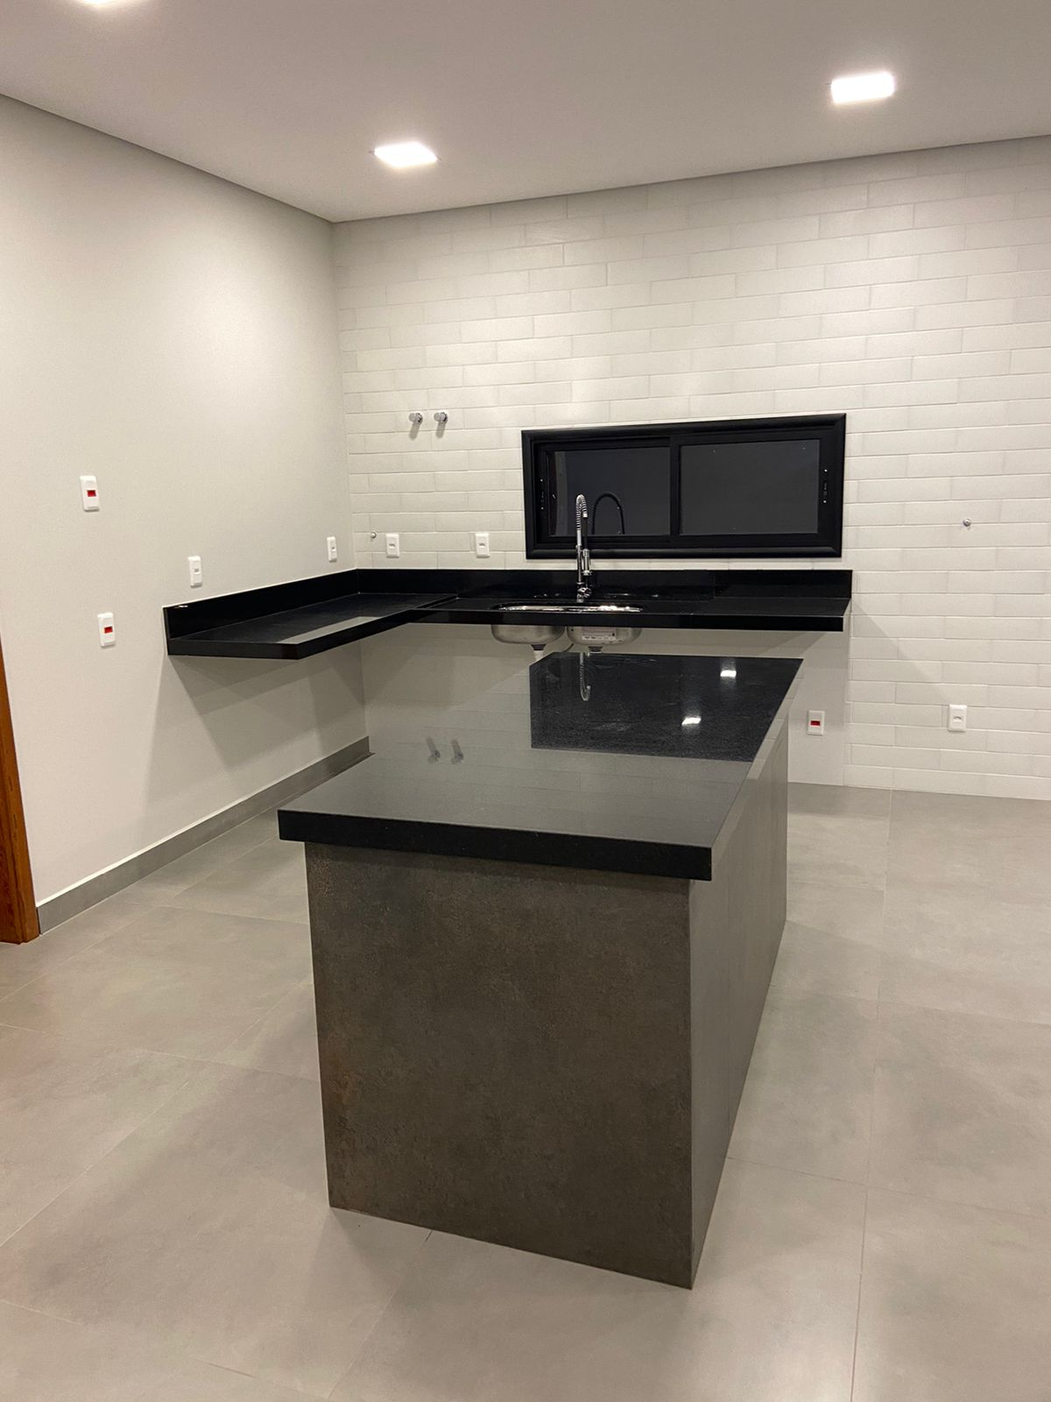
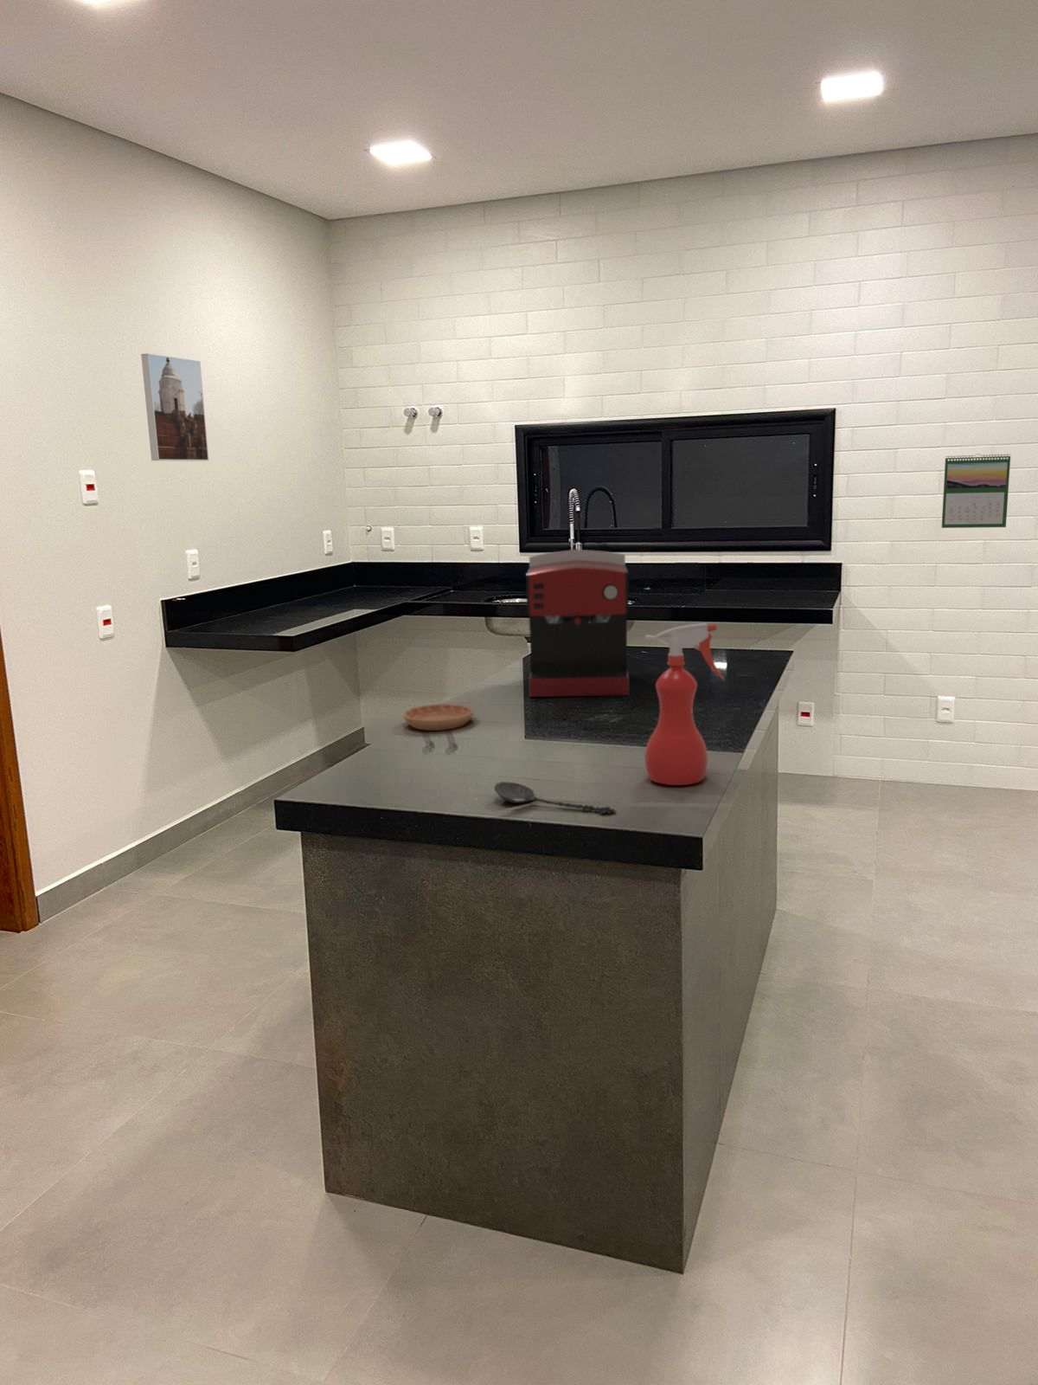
+ calendar (975, 491)
+ coffee maker (578, 621)
+ spray bottle (684, 702)
+ saucer (438, 718)
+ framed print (177, 409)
+ spoon (554, 802)
